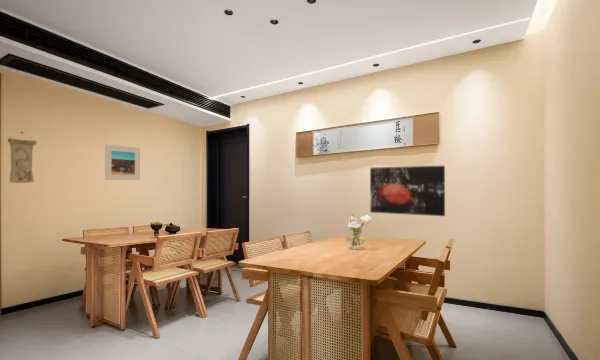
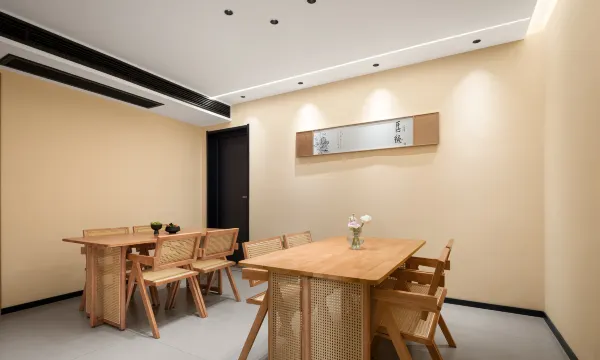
- wall art (405, 190)
- wall scroll (22, 157)
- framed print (123, 163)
